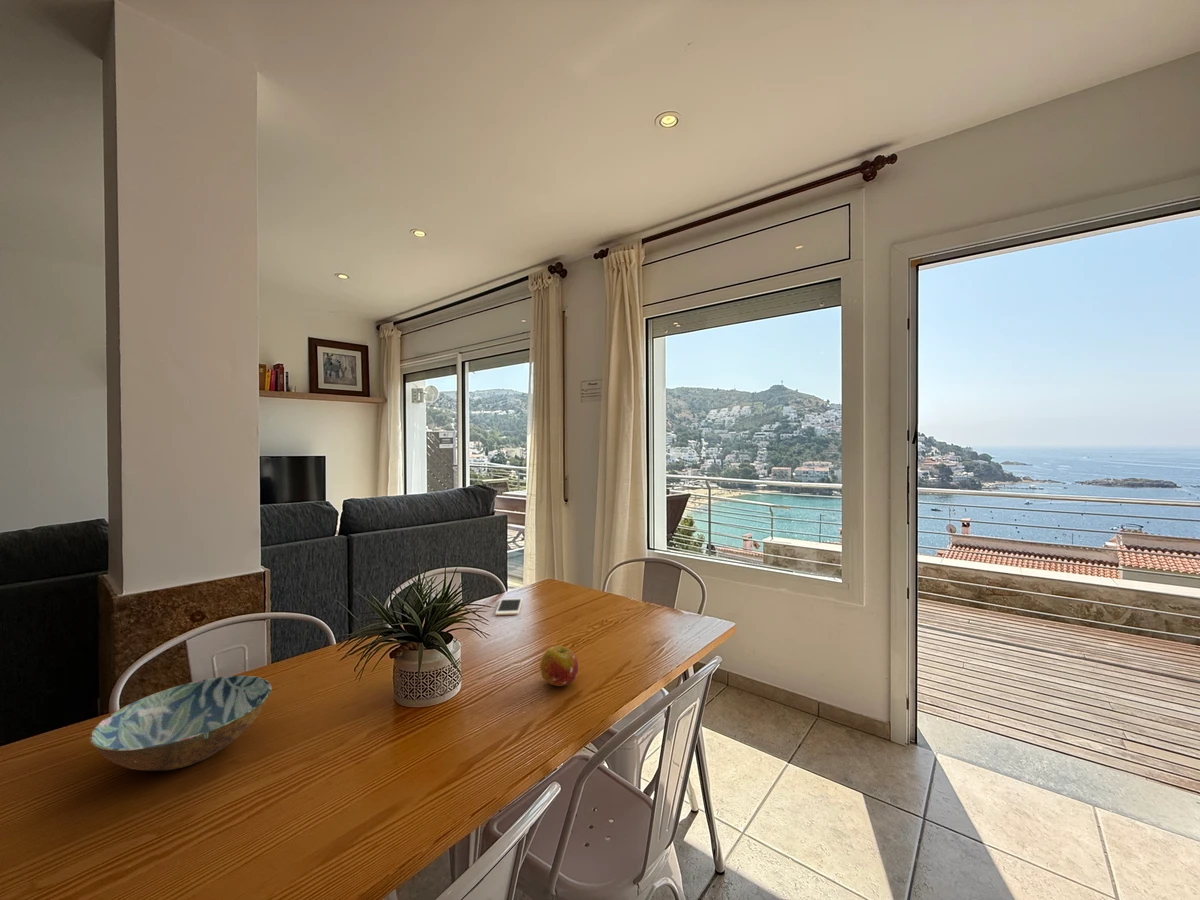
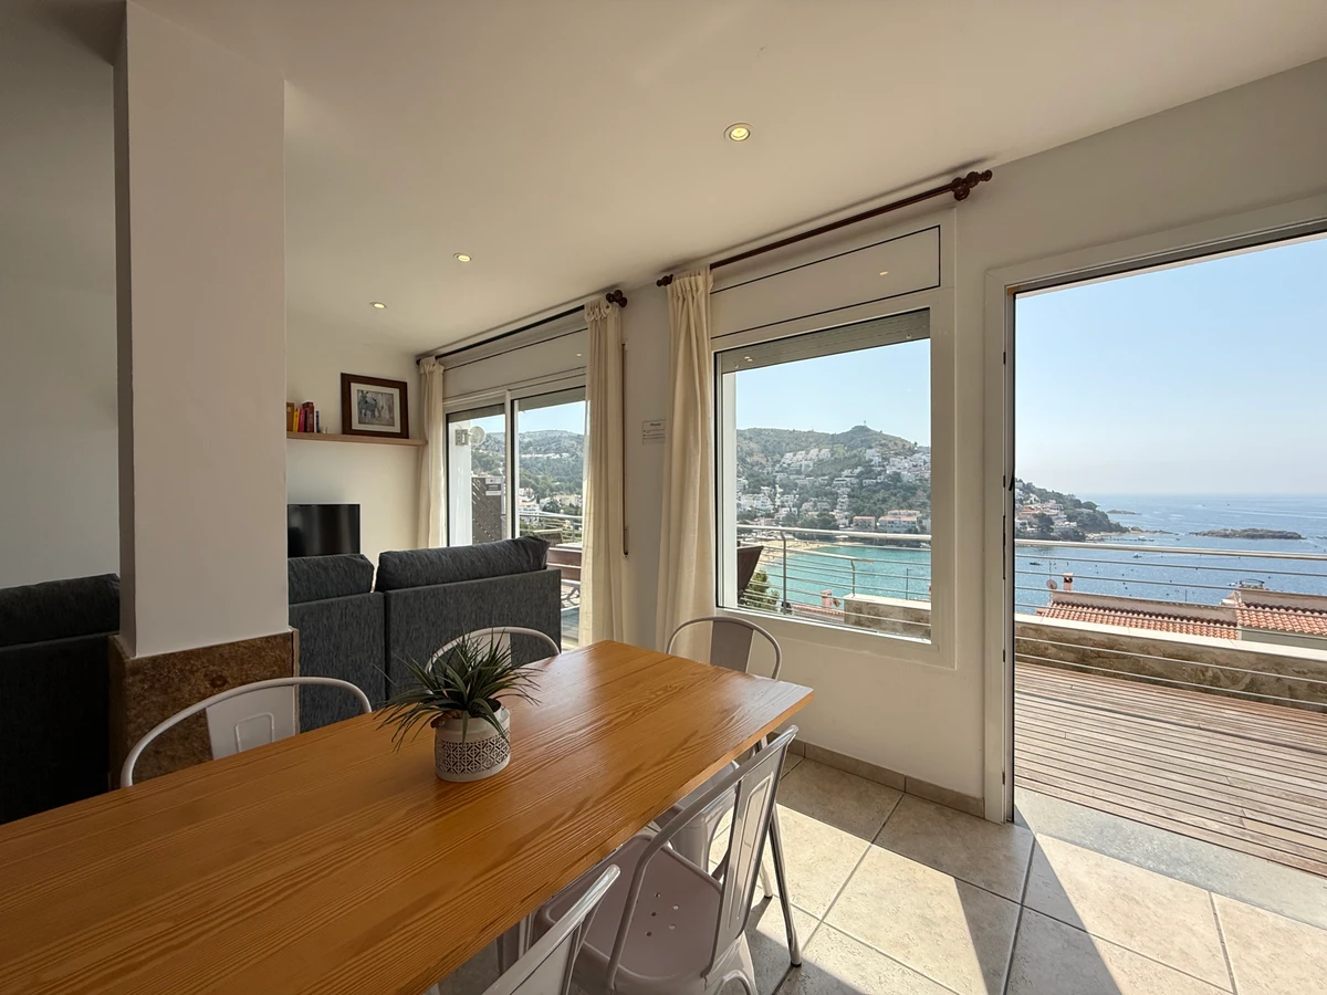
- fruit (559, 665)
- cell phone (509, 606)
- bowl (189, 728)
